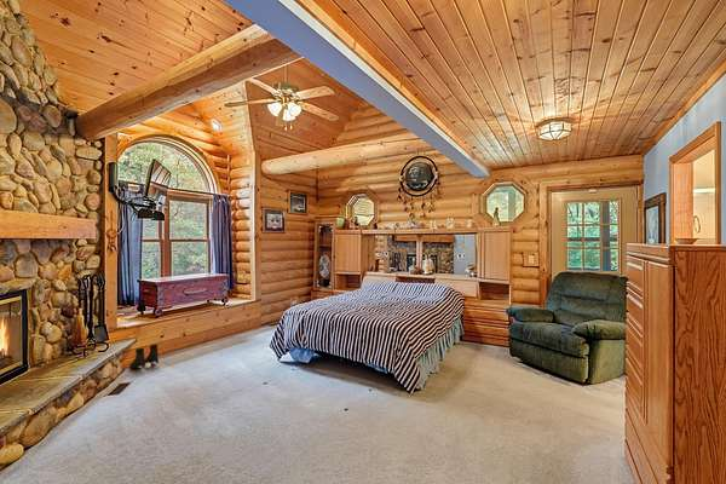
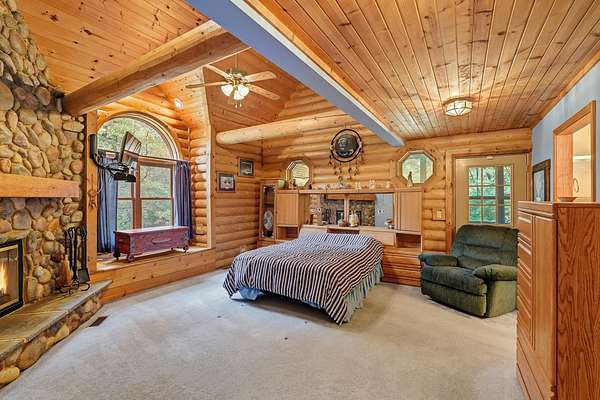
- boots (143, 355)
